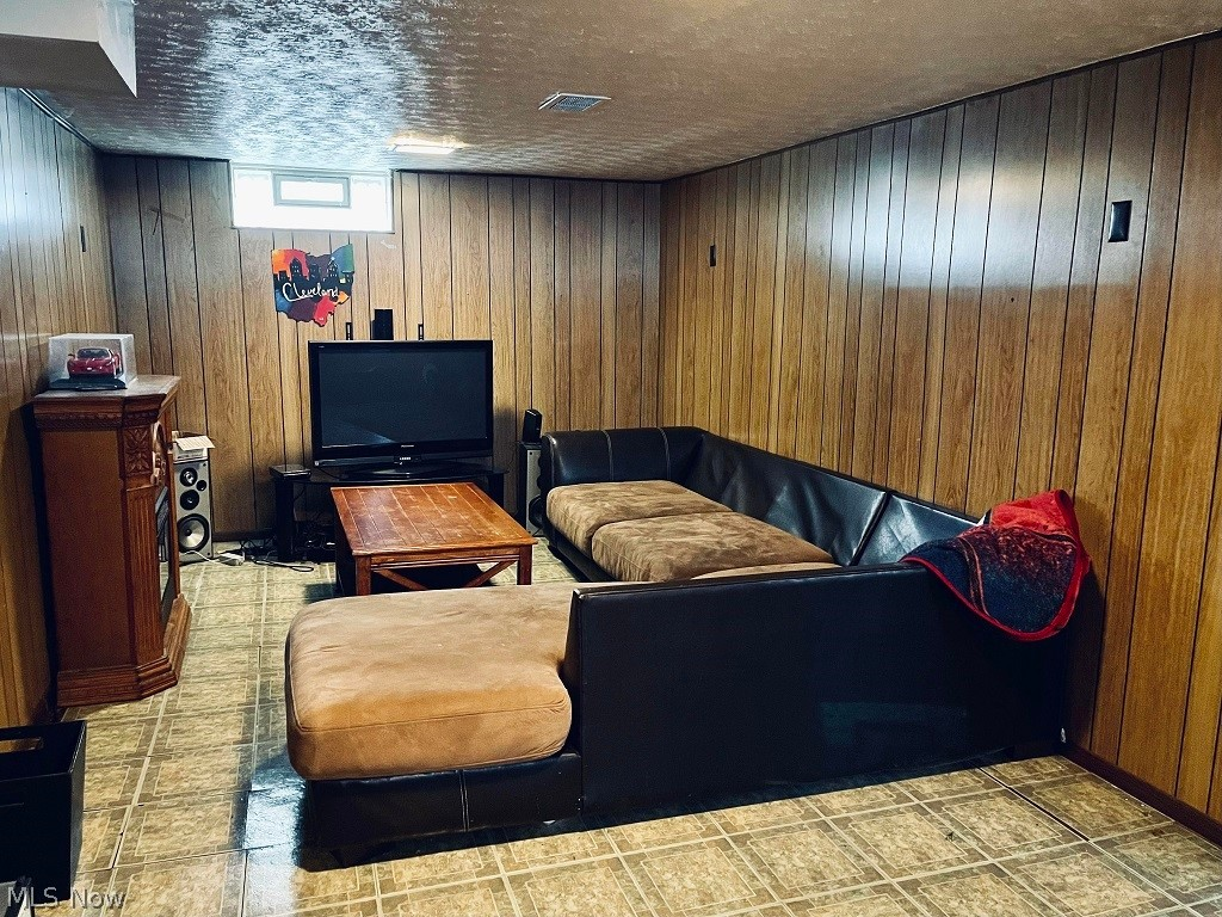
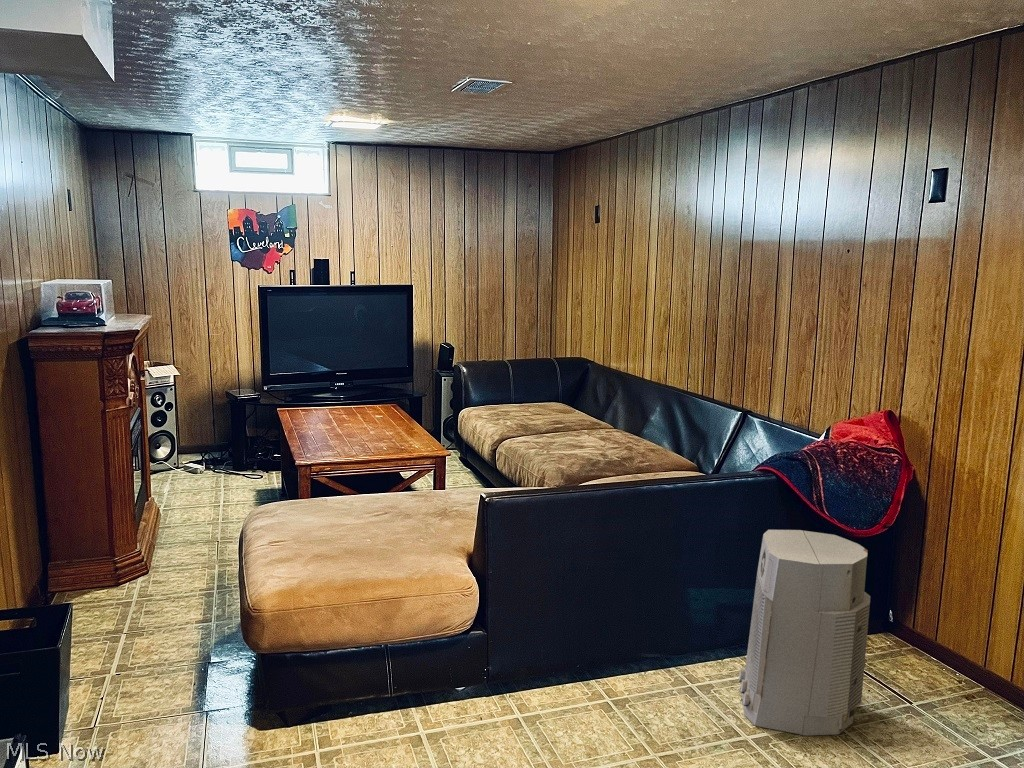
+ air purifier (805, 628)
